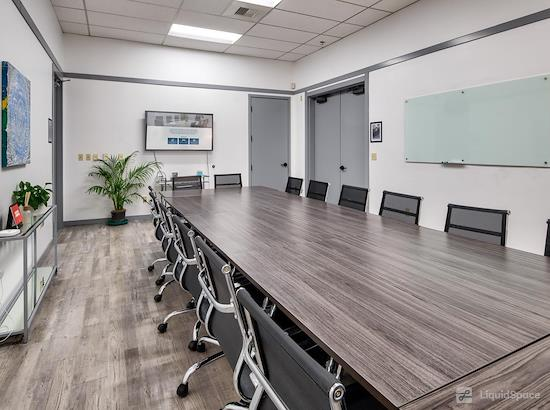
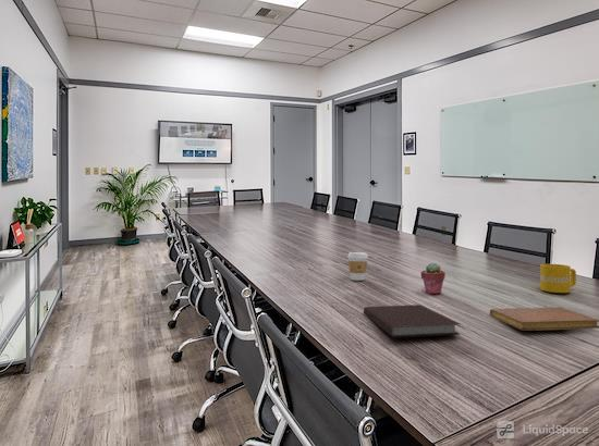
+ notebook (541, 318)
+ potted succulent (432, 277)
+ notebook (407, 319)
+ mug (559, 277)
+ coffee cup (357, 265)
